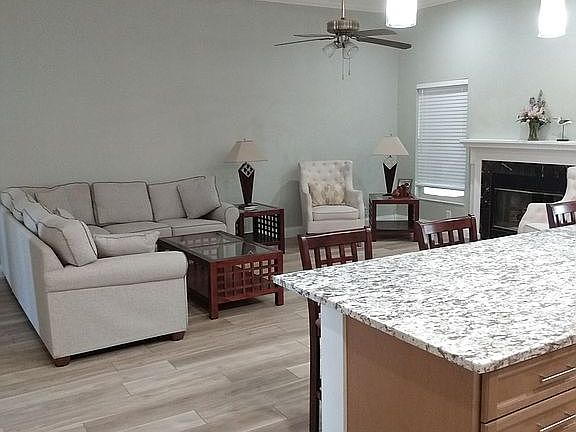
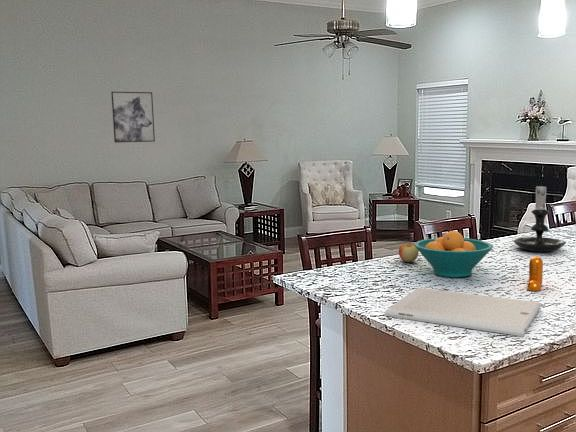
+ candle holder (539, 215)
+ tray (463, 308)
+ pepper shaker (535, 272)
+ wall art (133, 117)
+ apple (408, 251)
+ fruit bowl (452, 252)
